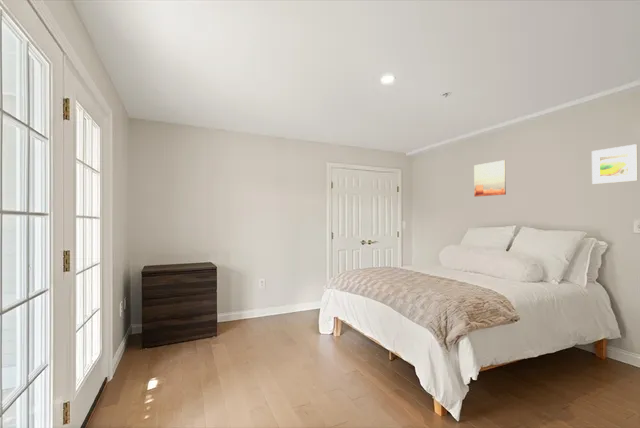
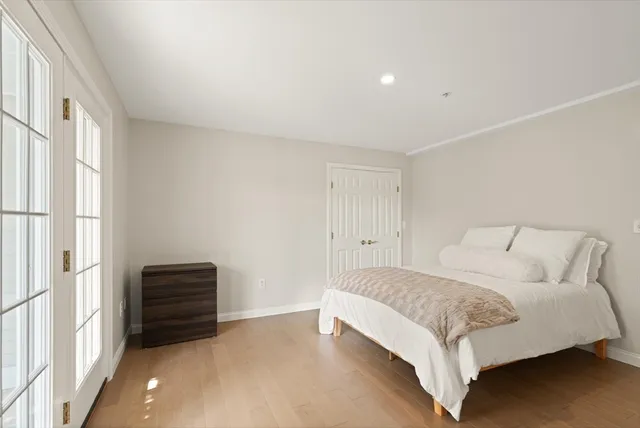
- wall art (489, 179)
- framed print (613, 165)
